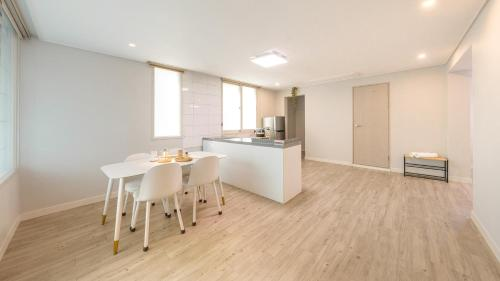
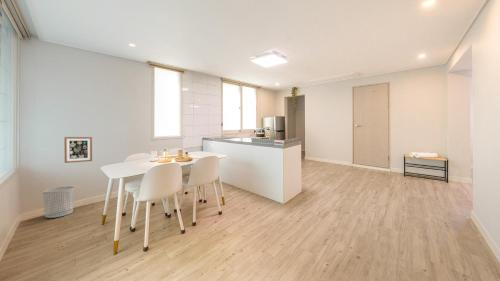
+ waste bin (59, 201)
+ wall art (78, 149)
